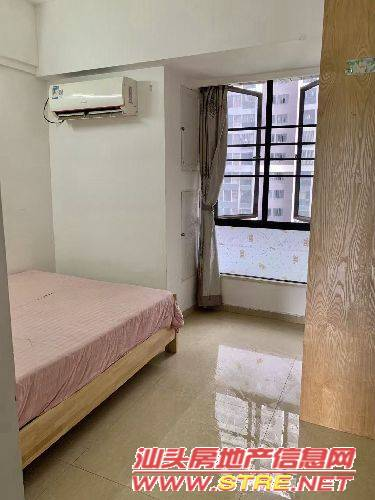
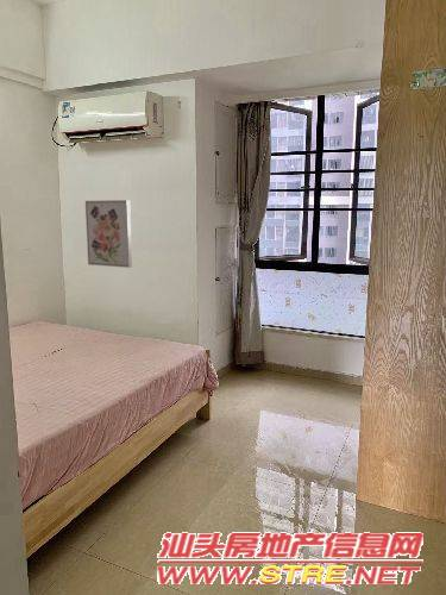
+ wall art (108, 233)
